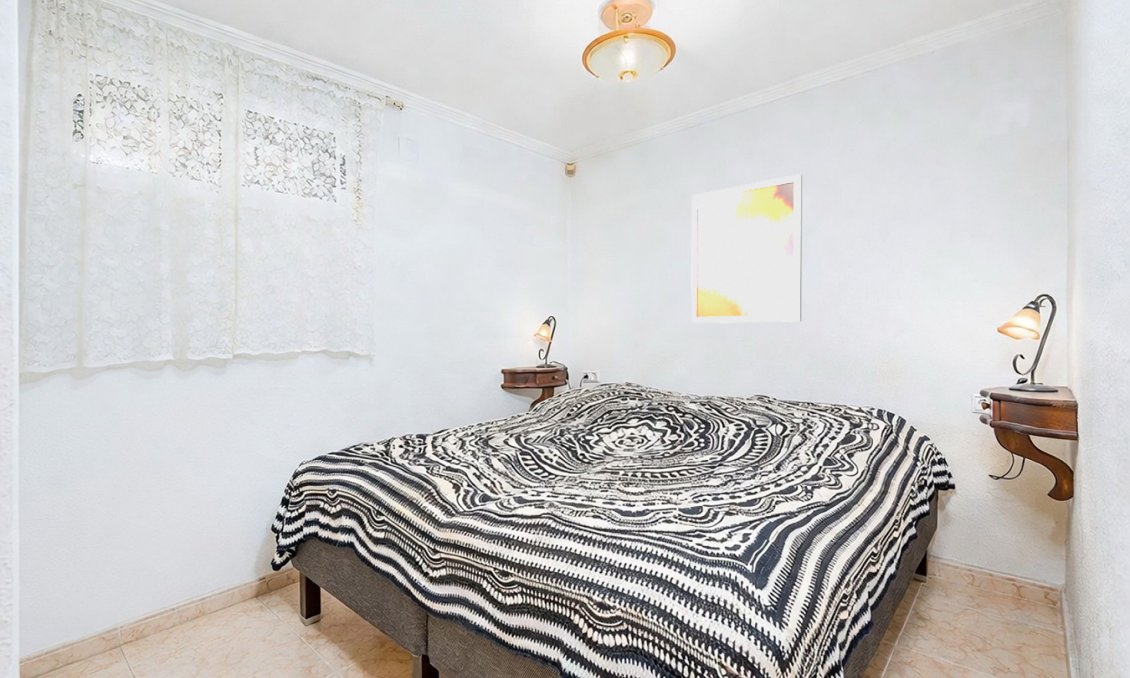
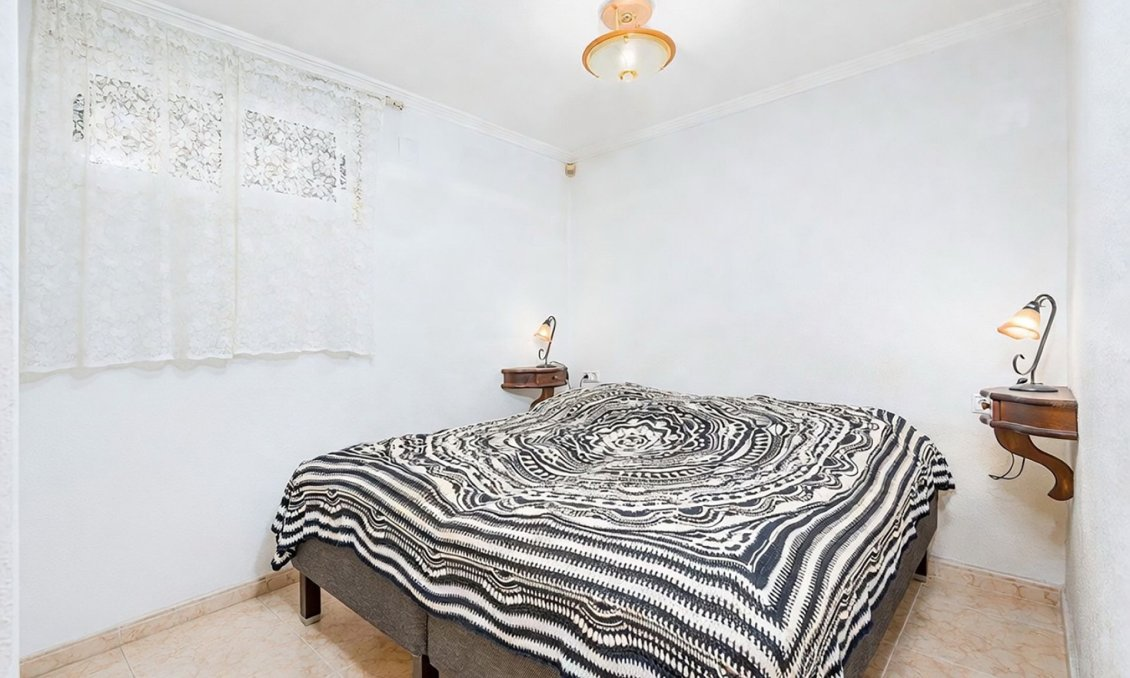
- wall art (742, 254)
